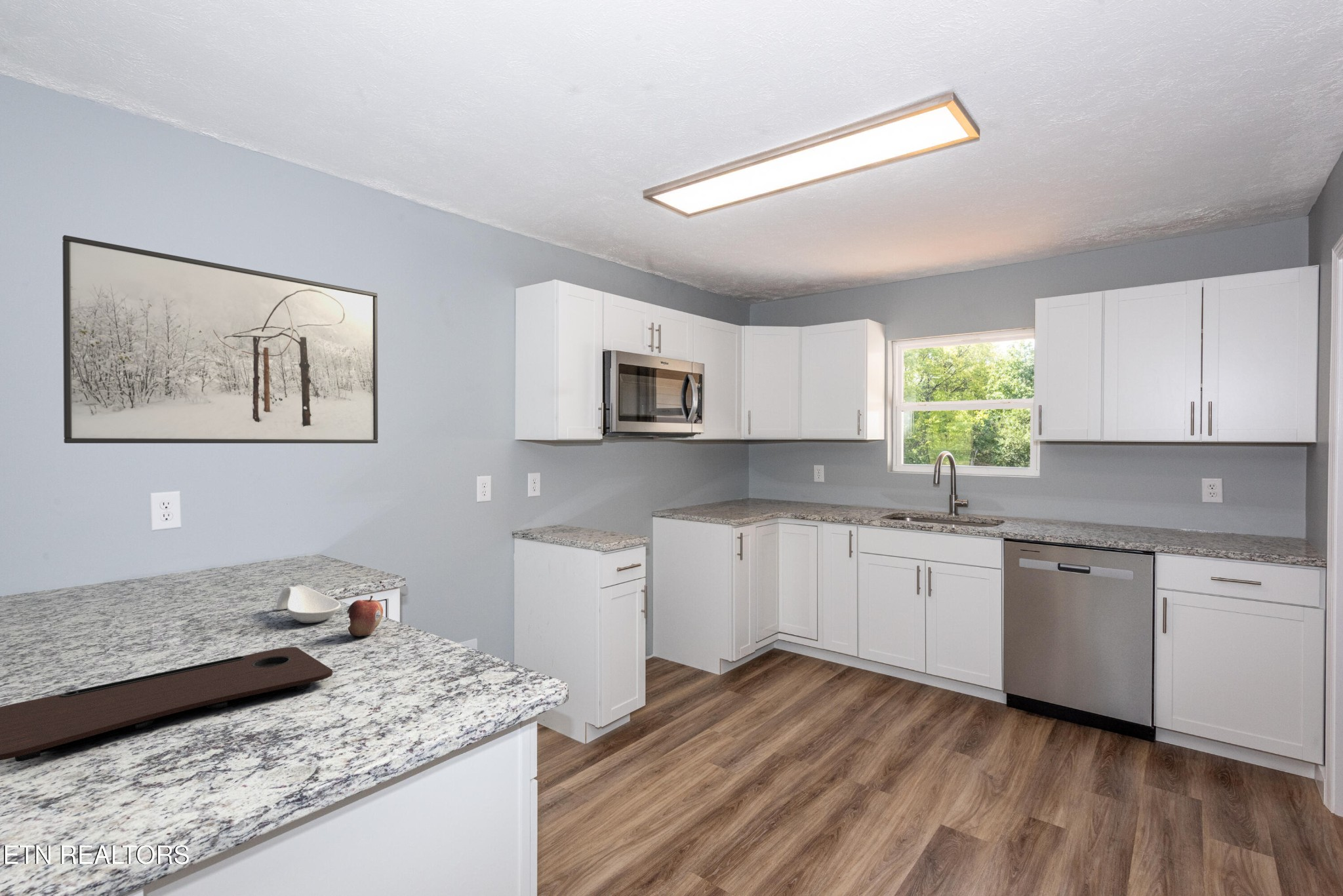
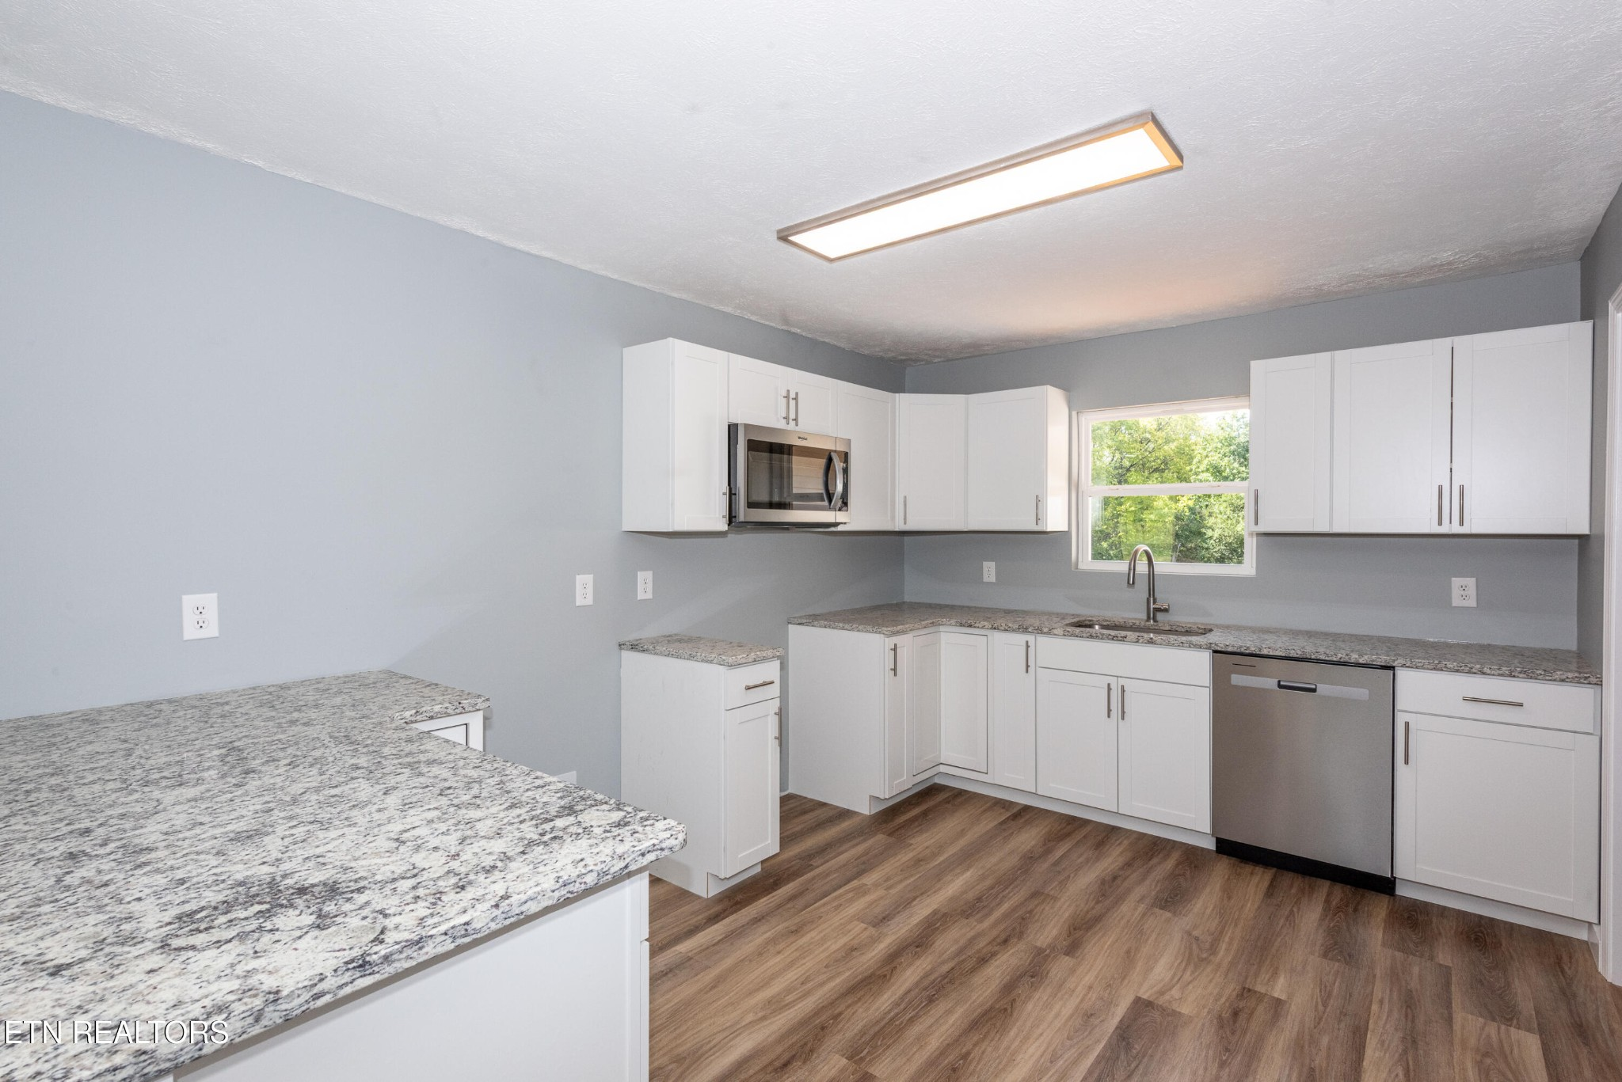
- fruit (365, 614)
- cutting board (172, 696)
- spoon rest (304, 602)
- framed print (245, 356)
